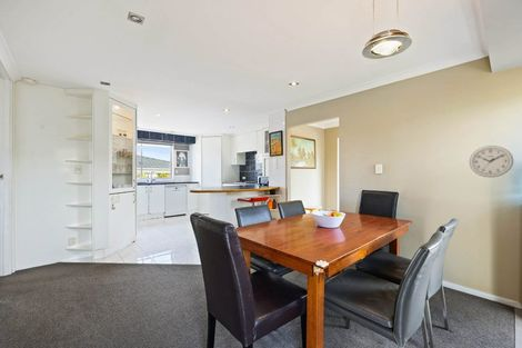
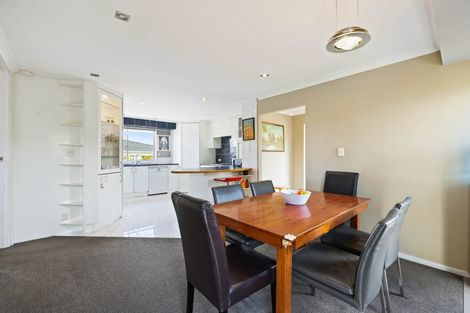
- wall clock (490, 161)
